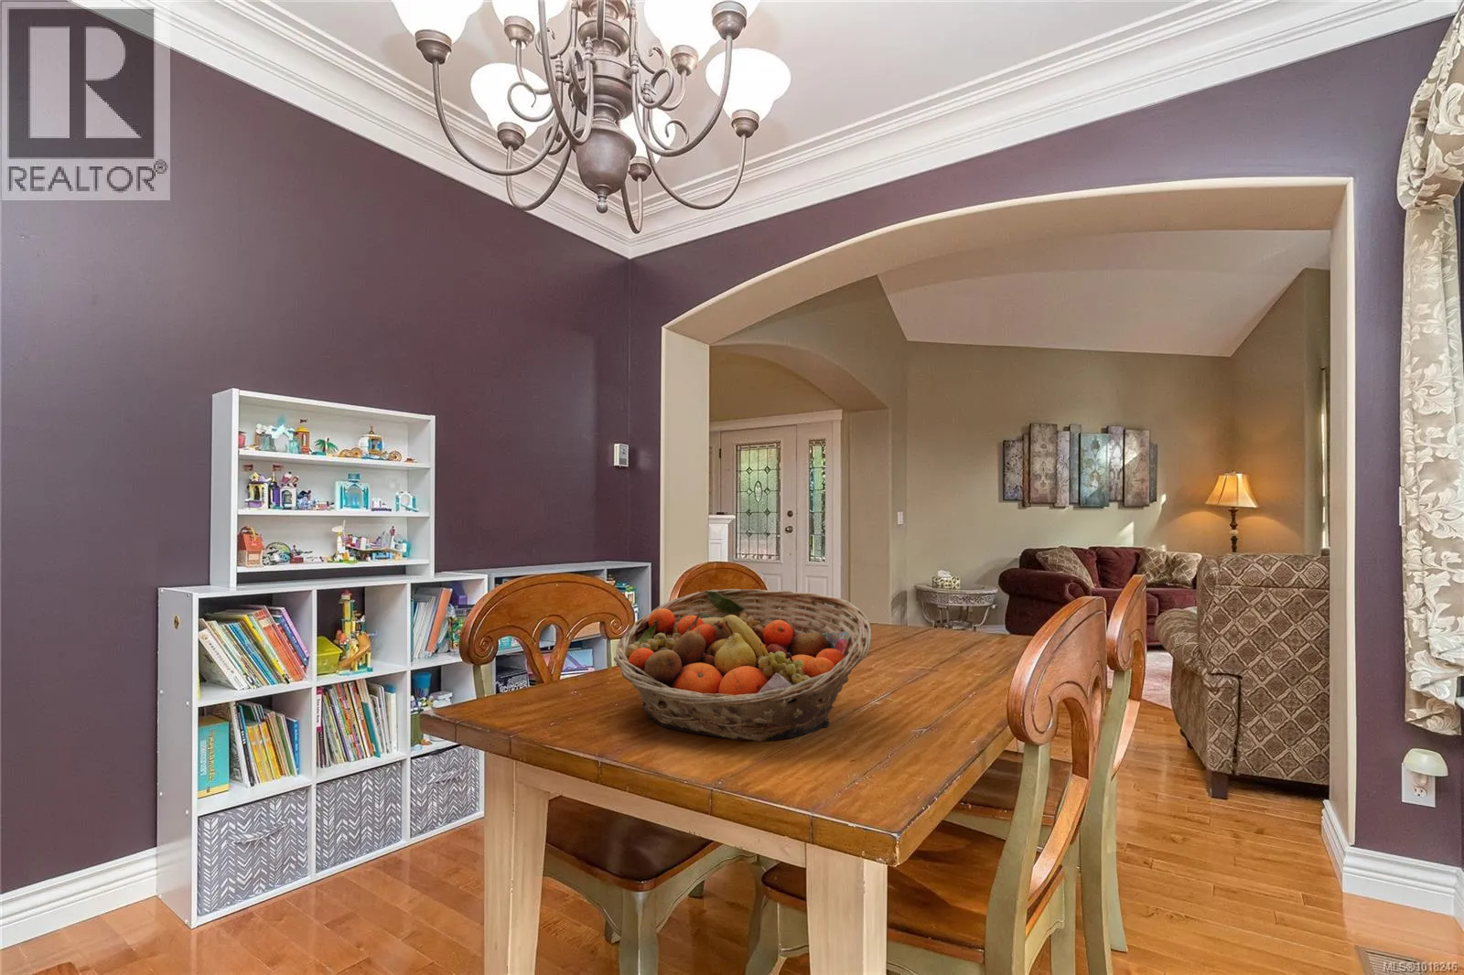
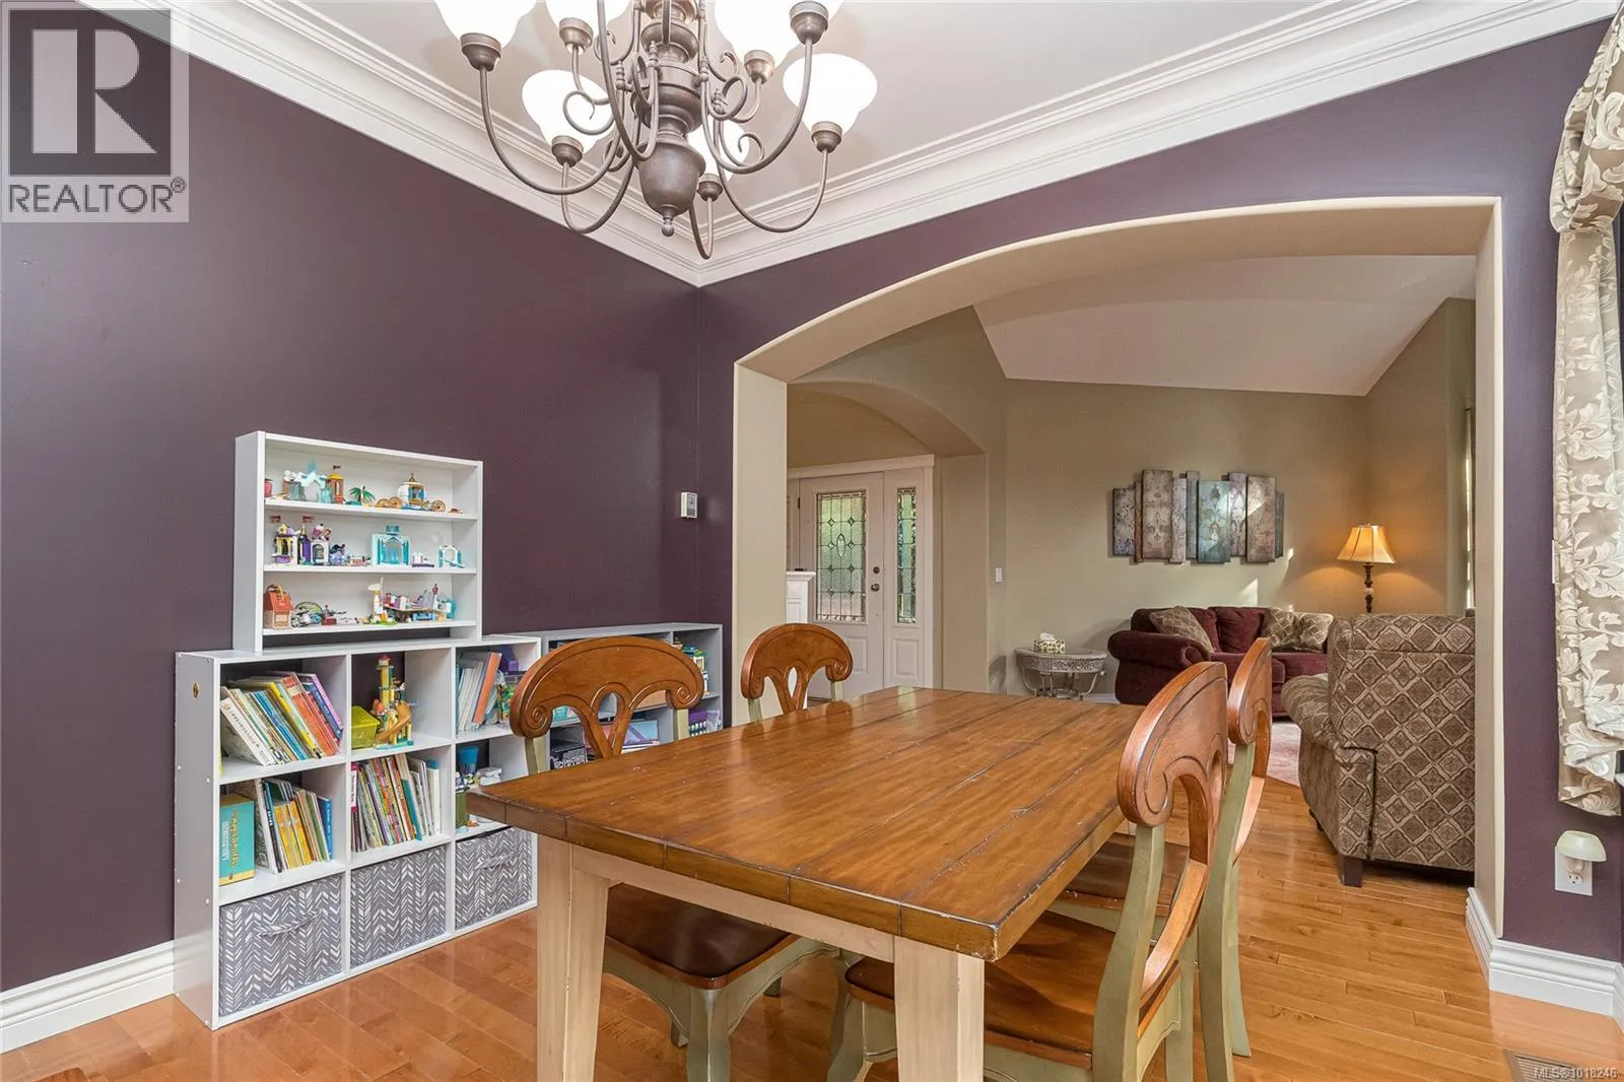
- fruit basket (740, 656)
